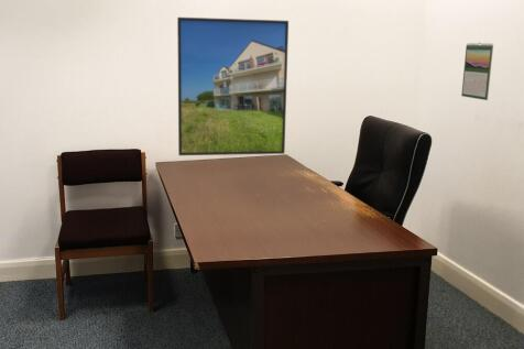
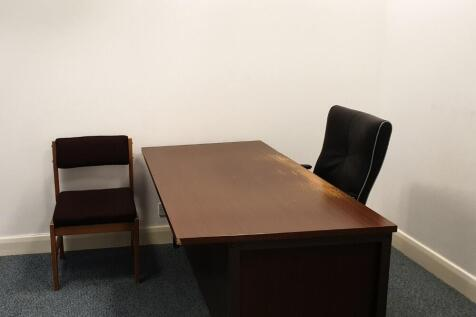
- calendar (477, 70)
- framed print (232, 88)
